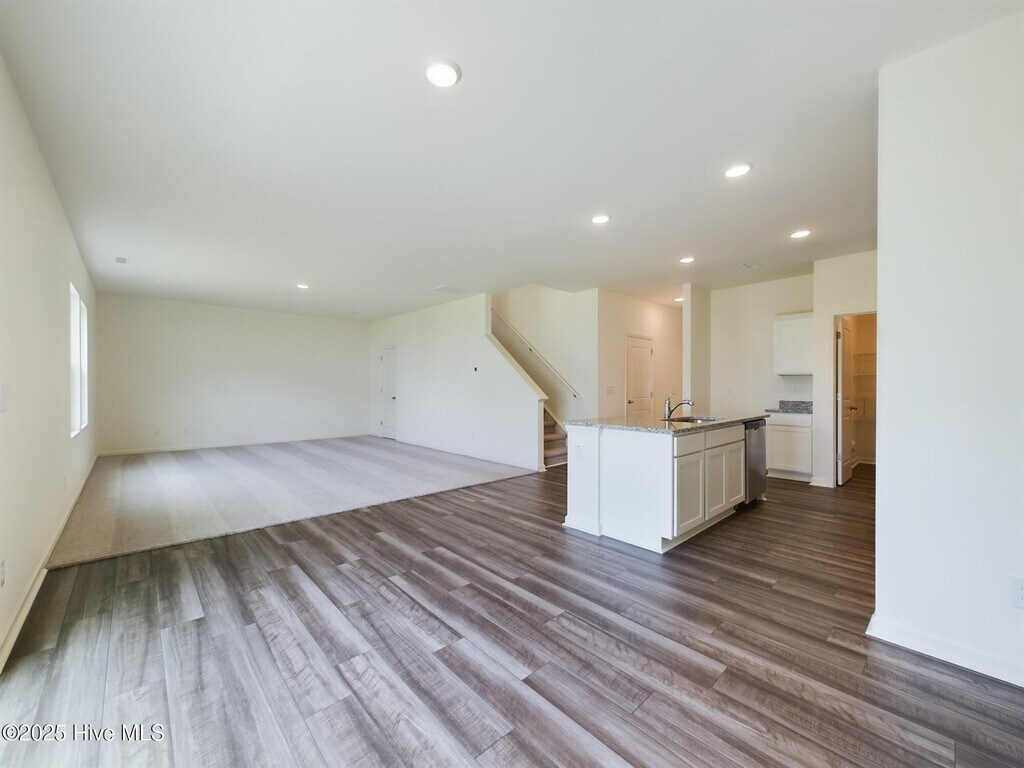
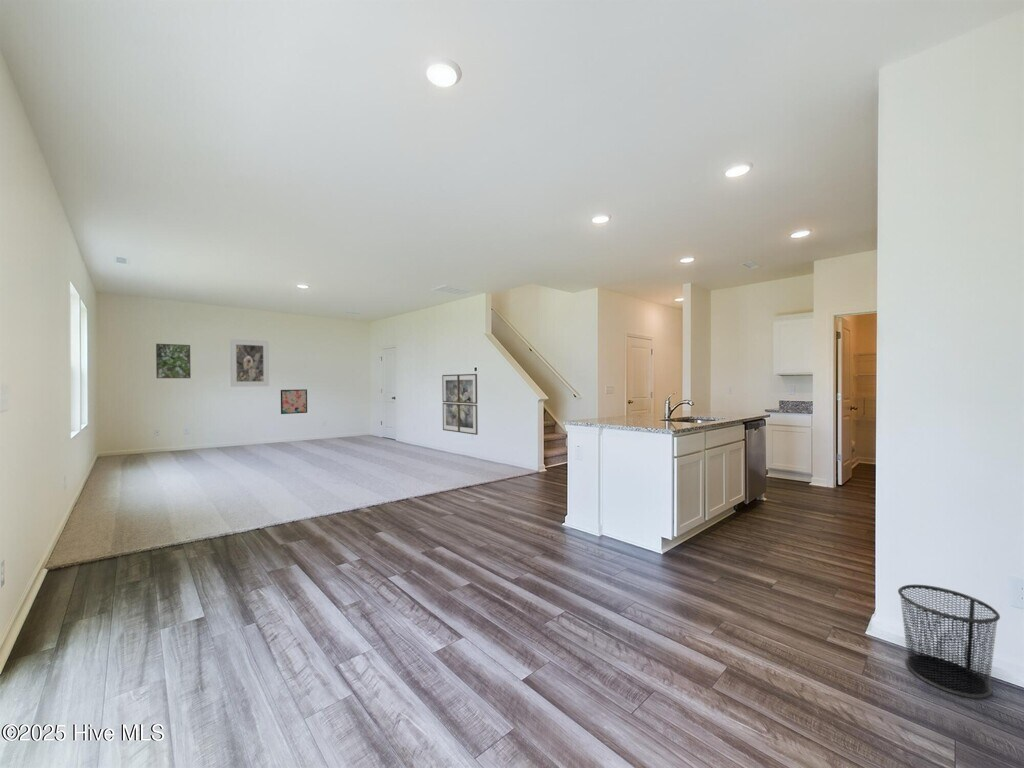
+ wall art (459, 402)
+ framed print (173, 361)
+ waste bin (945, 638)
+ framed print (250, 363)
+ wall art (294, 401)
